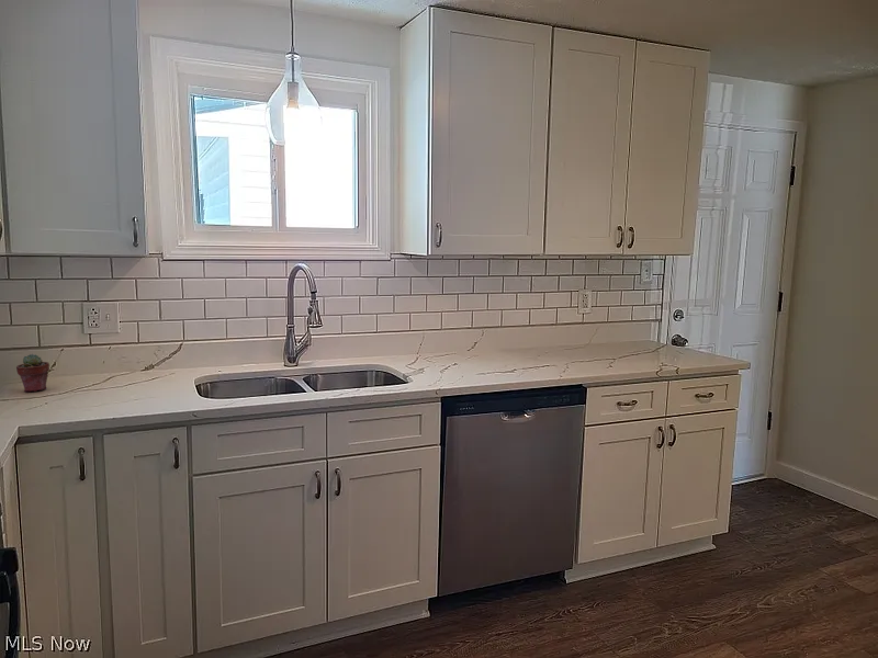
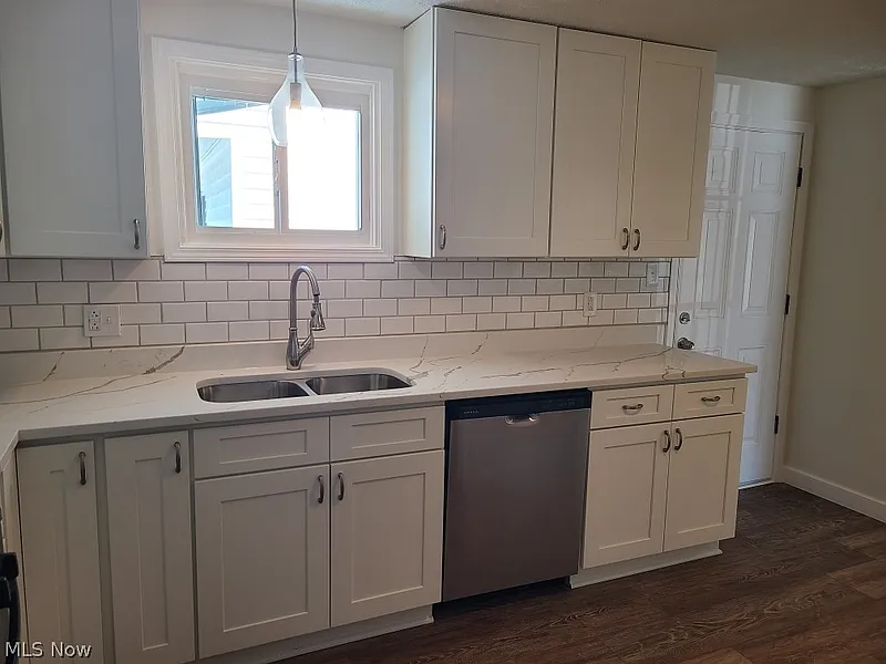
- potted succulent (33, 372)
